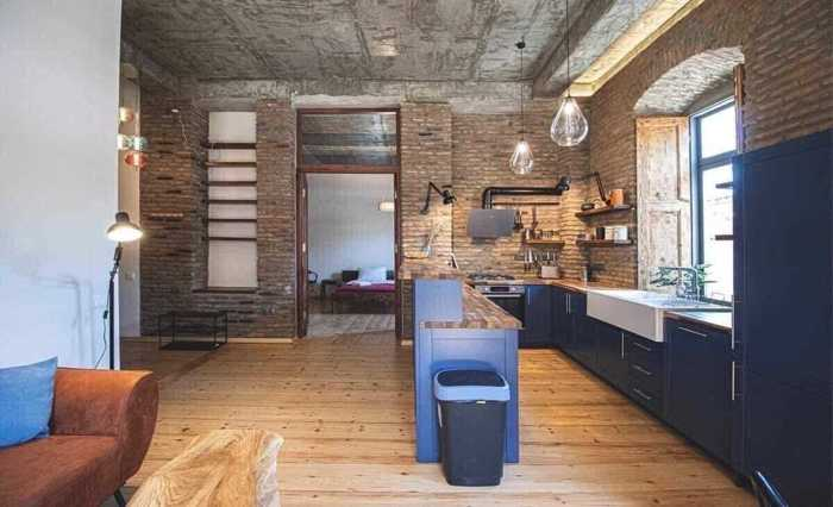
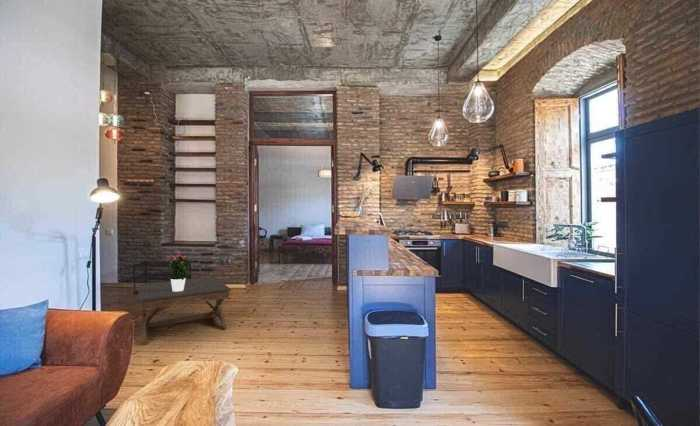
+ potted flower (178, 272)
+ coffee table (183, 303)
